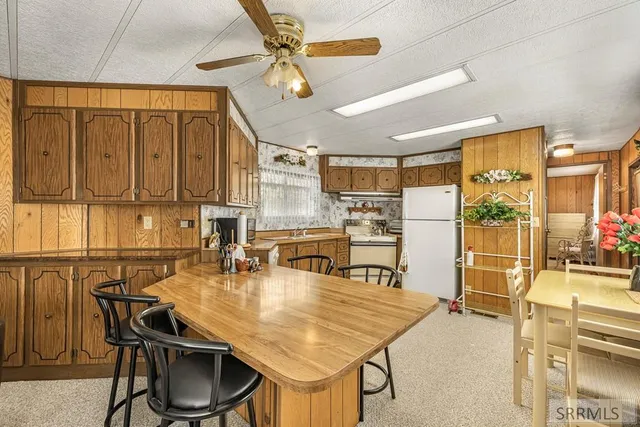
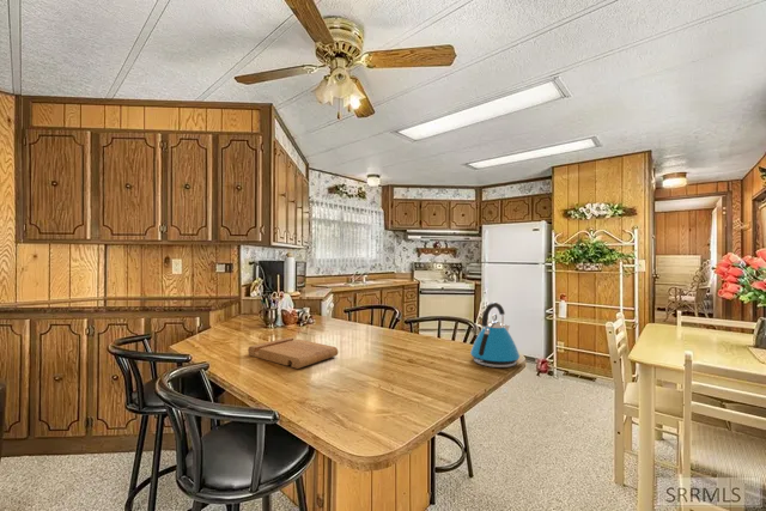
+ kettle (493, 331)
+ cutting board (292, 351)
